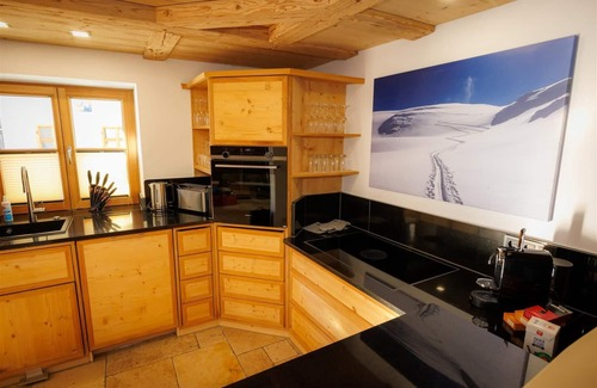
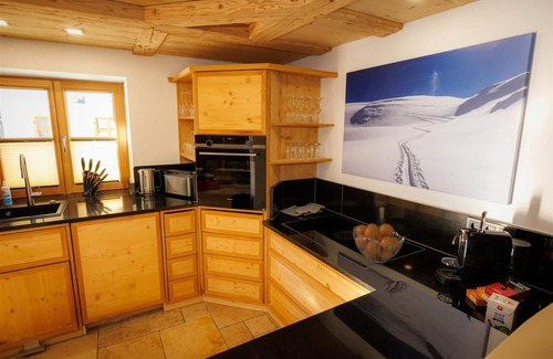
+ fruit basket (377, 242)
